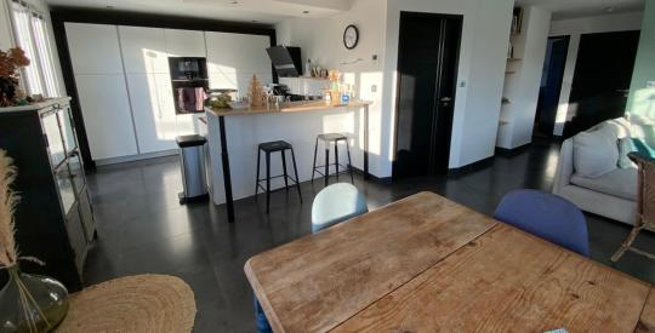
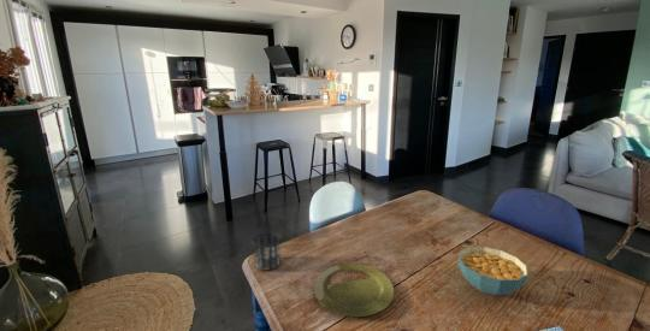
+ cereal bowl (490, 274)
+ cup (266, 250)
+ plate (353, 286)
